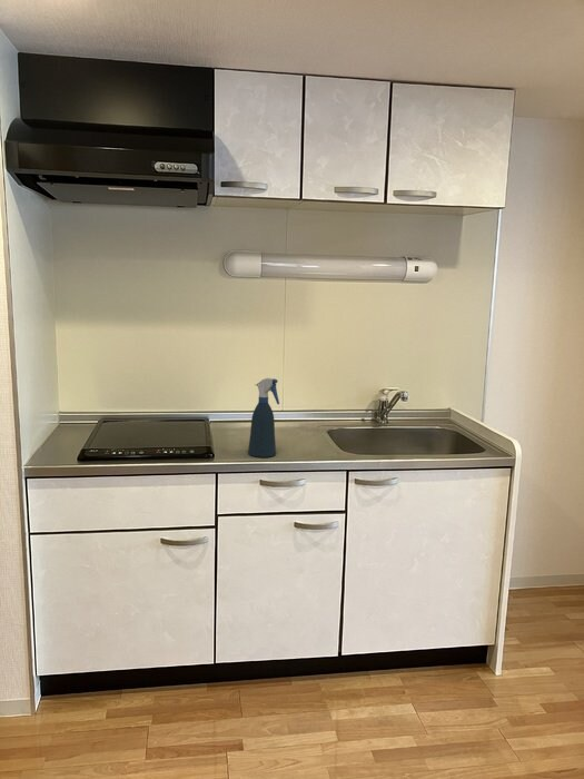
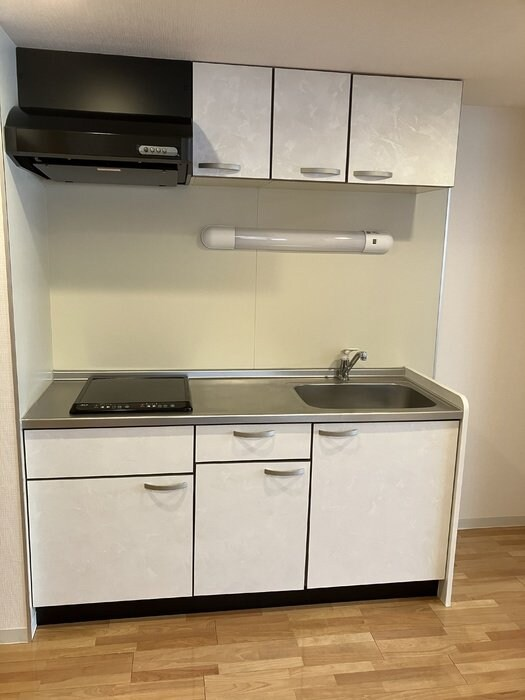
- spray bottle (265, 415)
